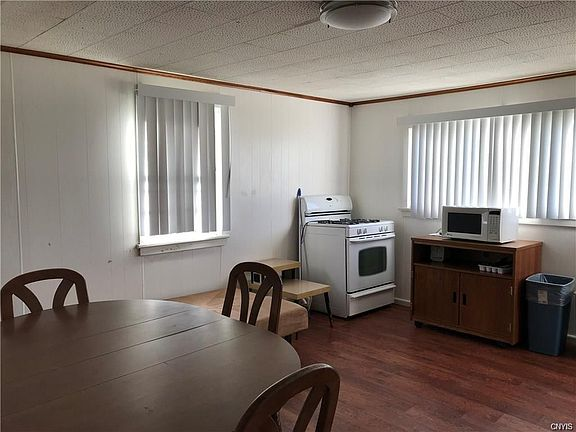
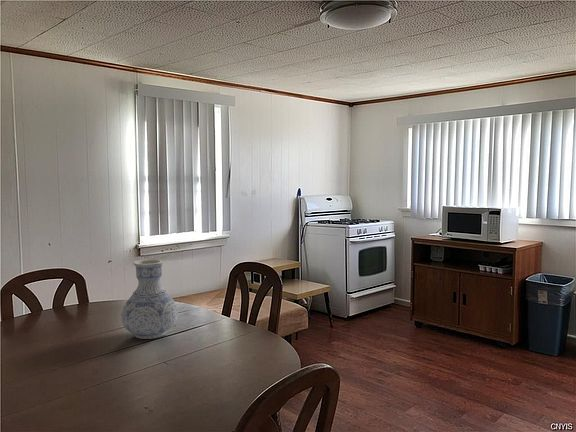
+ vase (149, 298)
